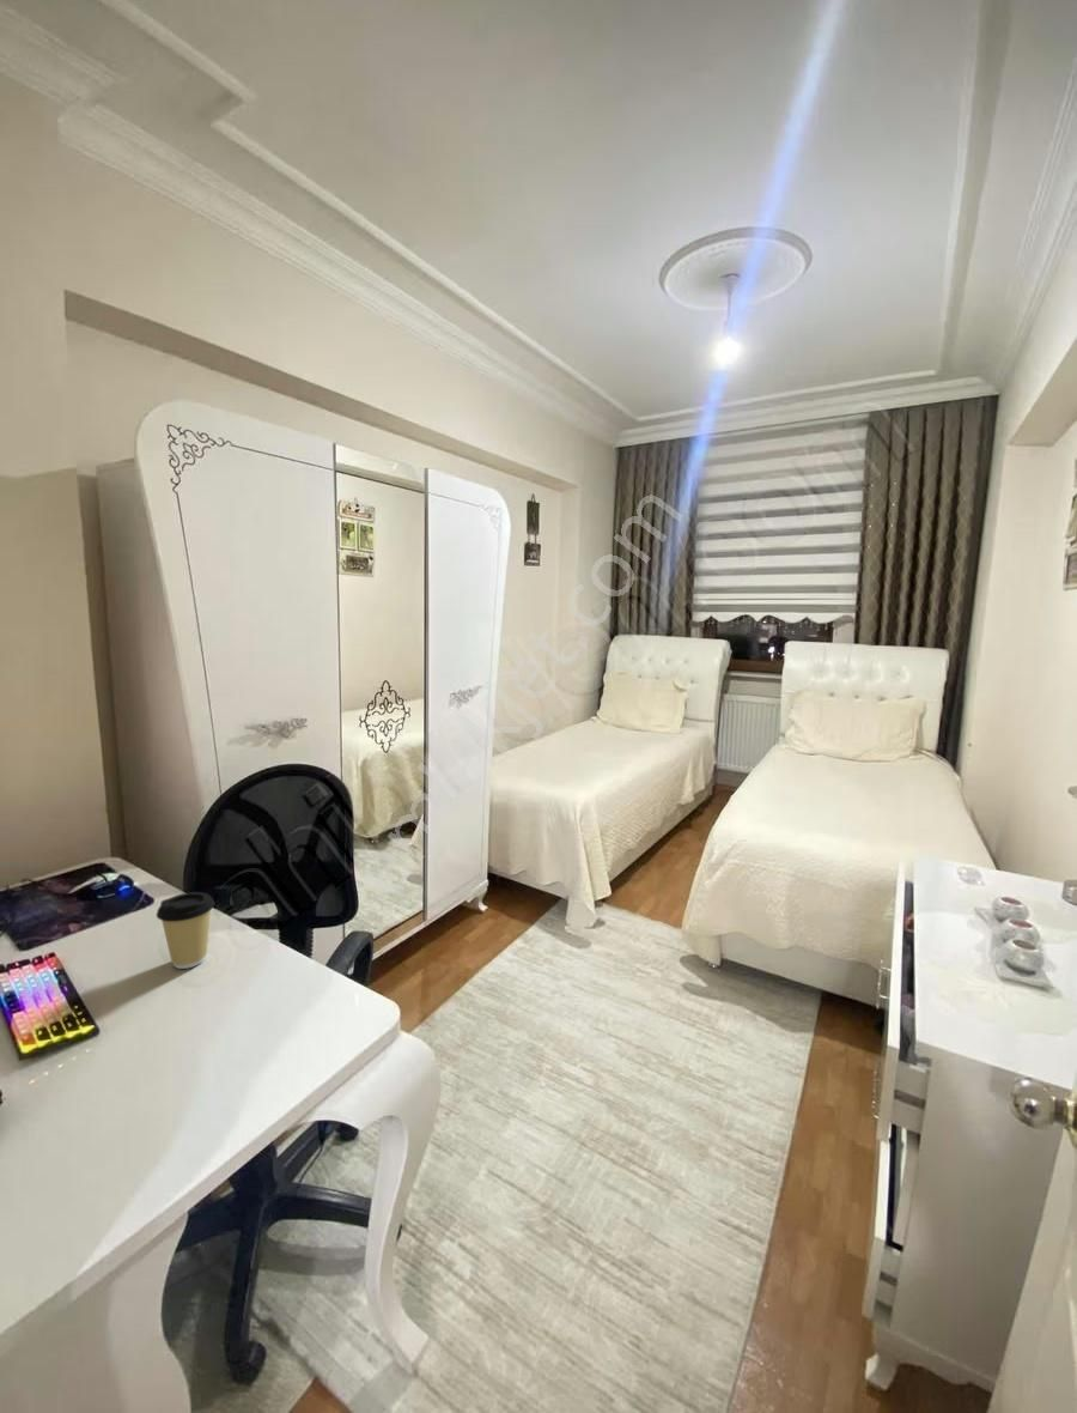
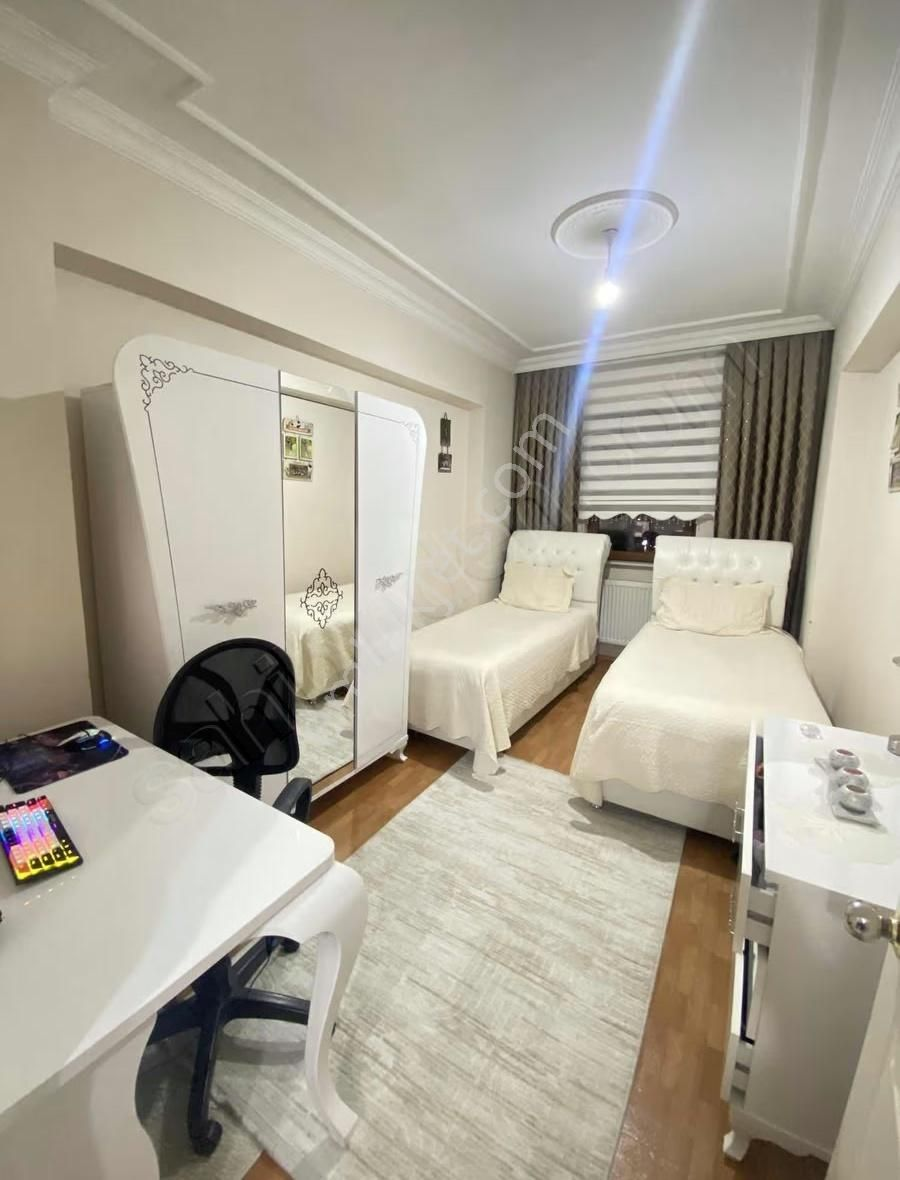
- coffee cup (187, 929)
